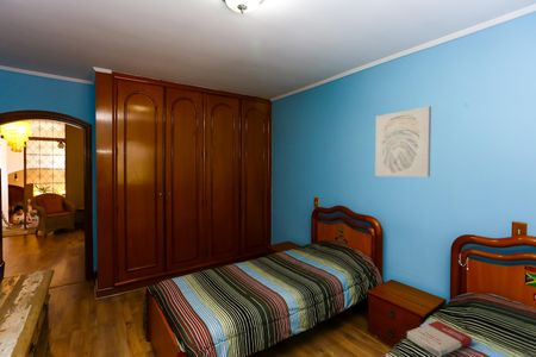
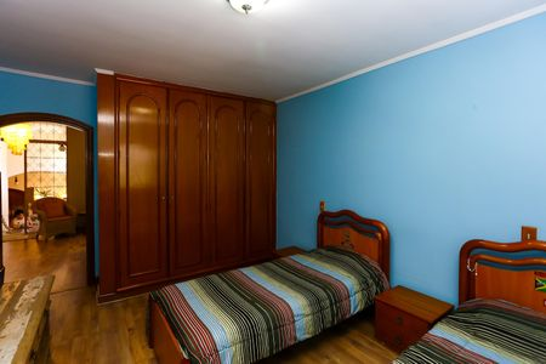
- book (438, 337)
- wall art (400, 144)
